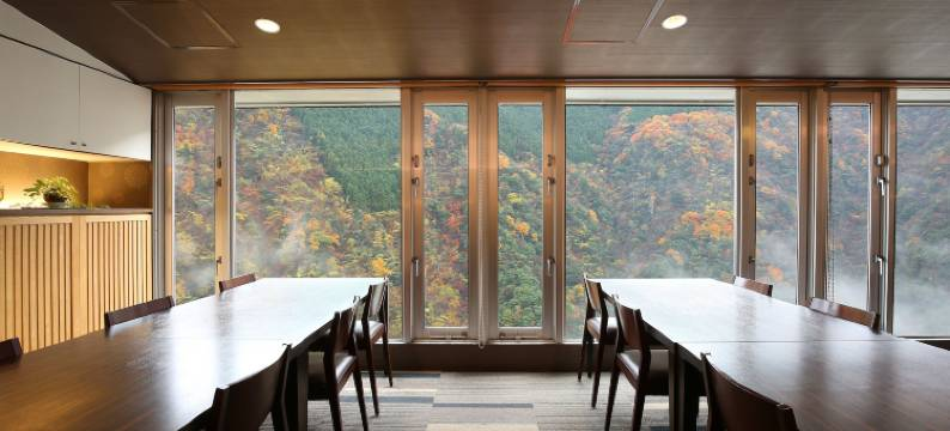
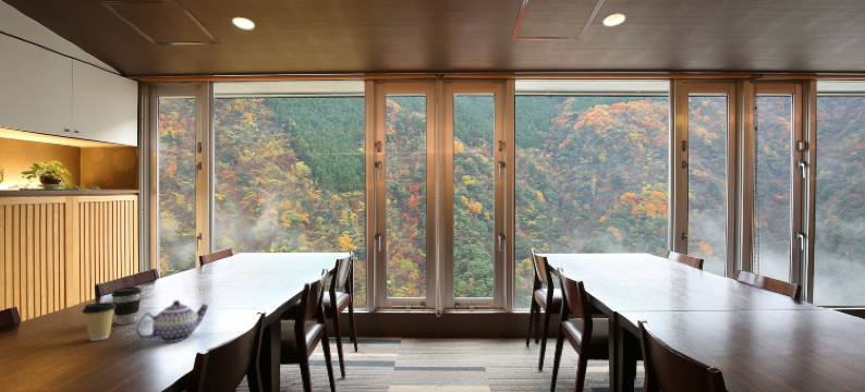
+ coffee cup (126, 305)
+ teapot (174, 319)
+ coffee cup (99, 320)
